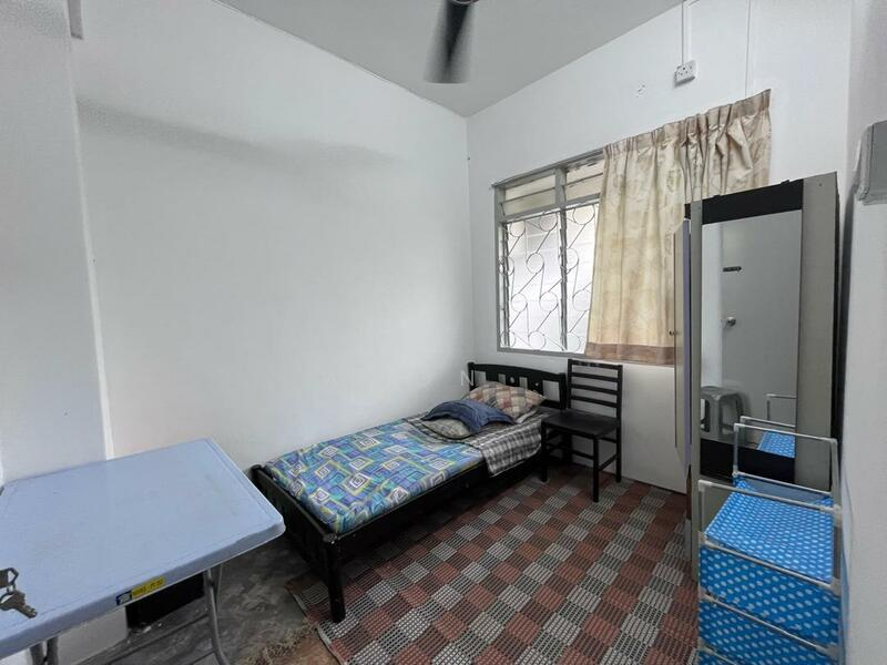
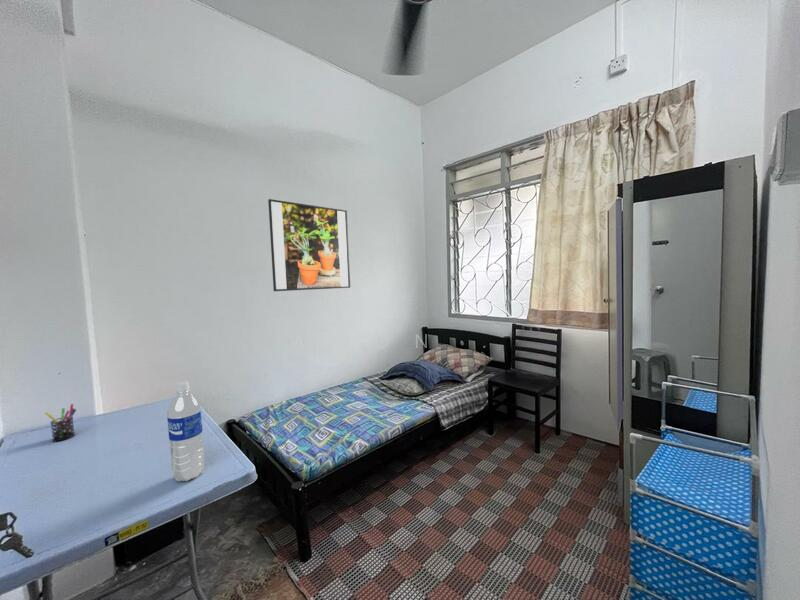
+ water bottle (185, 429)
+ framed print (313, 247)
+ pen holder (63, 421)
